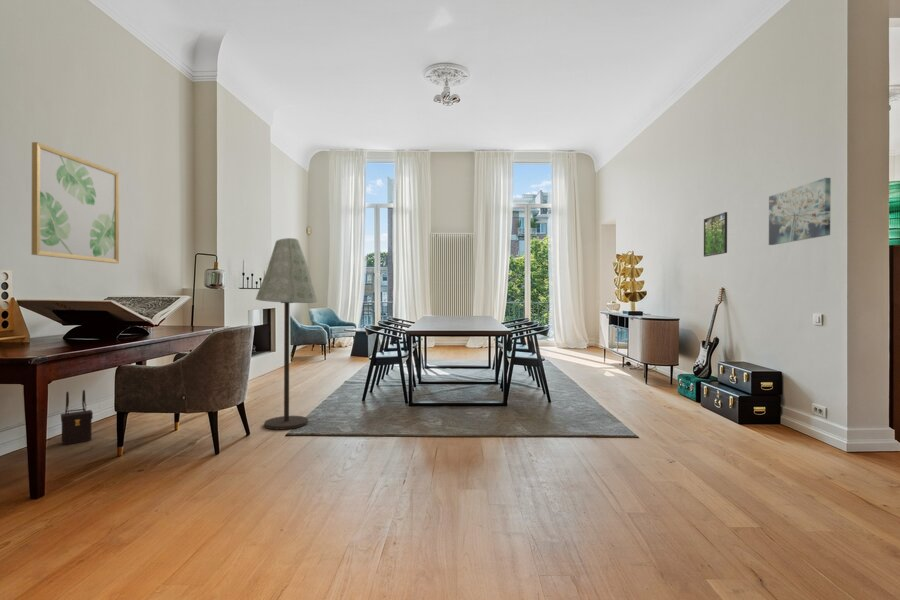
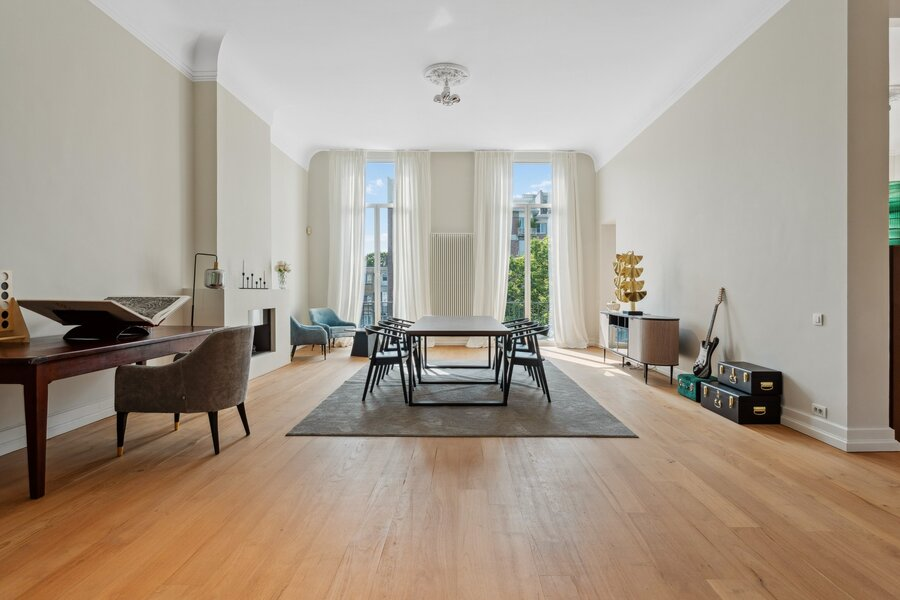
- wall art (79, 209)
- satchel (76, 416)
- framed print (714, 235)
- floor lamp (286, 331)
- wall art (797, 214)
